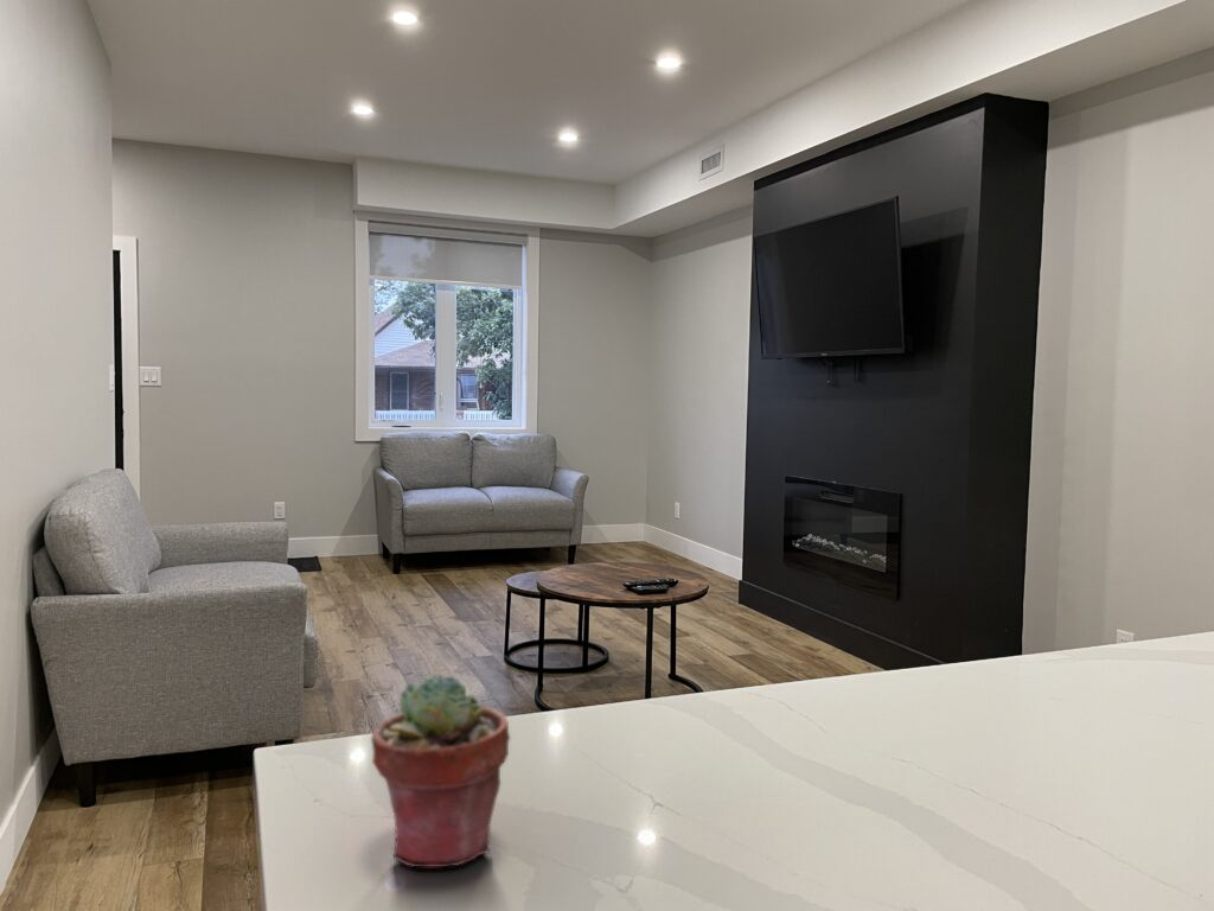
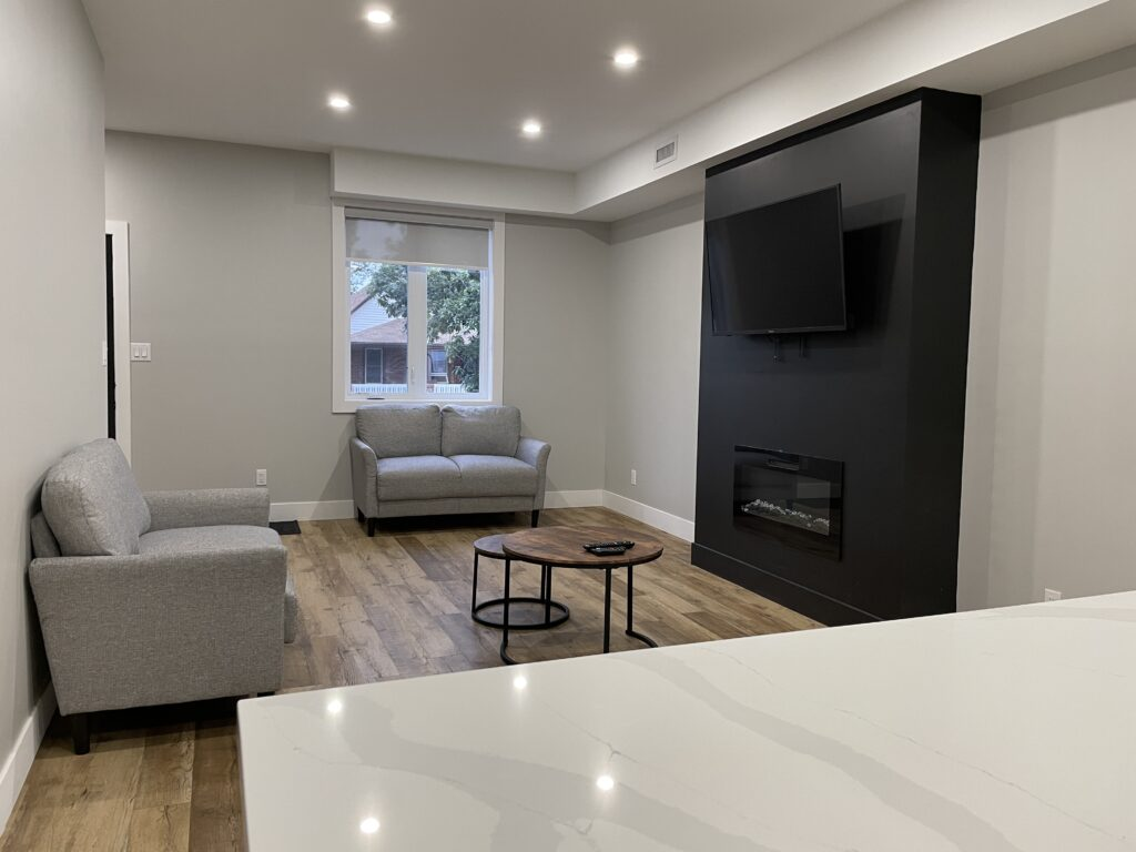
- potted succulent (441, 760)
